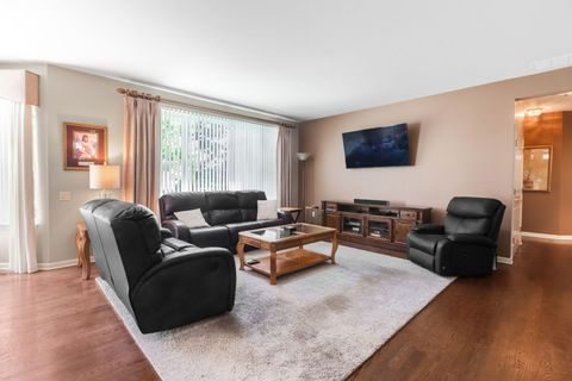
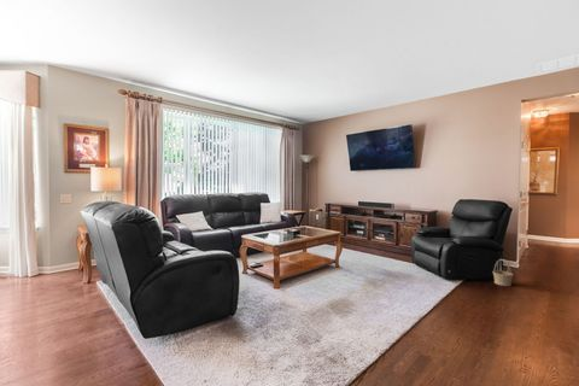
+ basket (502, 271)
